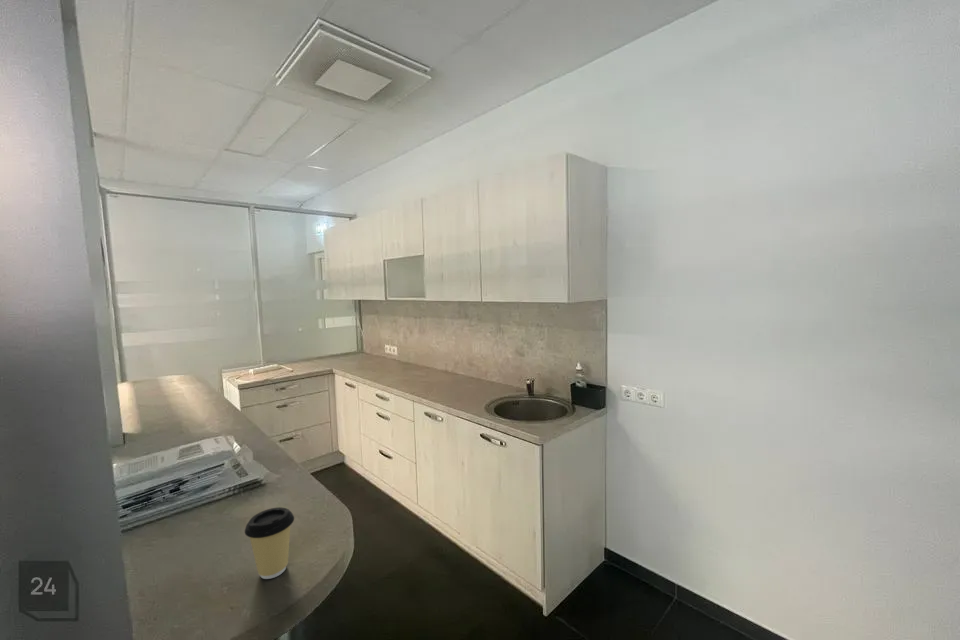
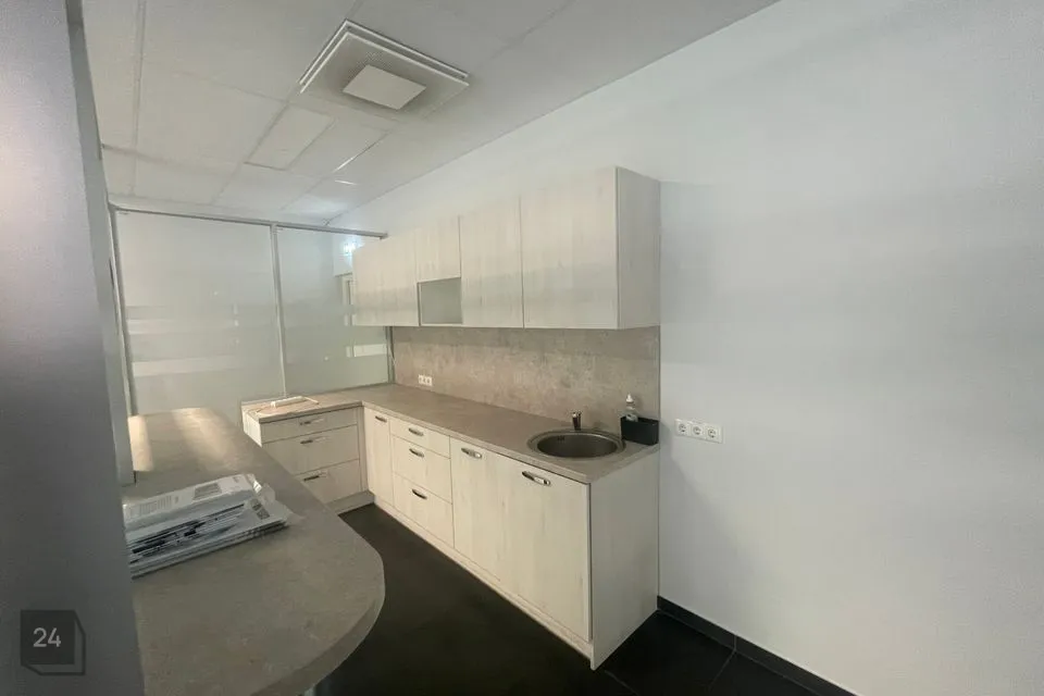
- coffee cup (271, 542)
